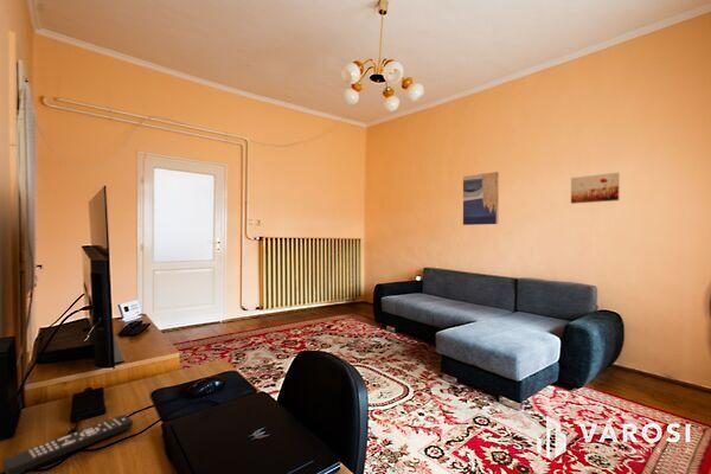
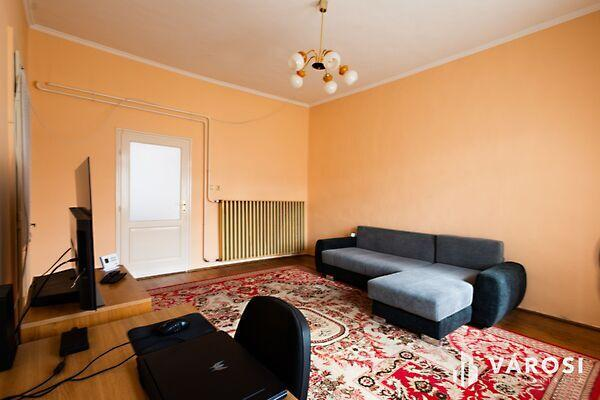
- remote control (73, 442)
- wall art (594, 188)
- wall art (480, 199)
